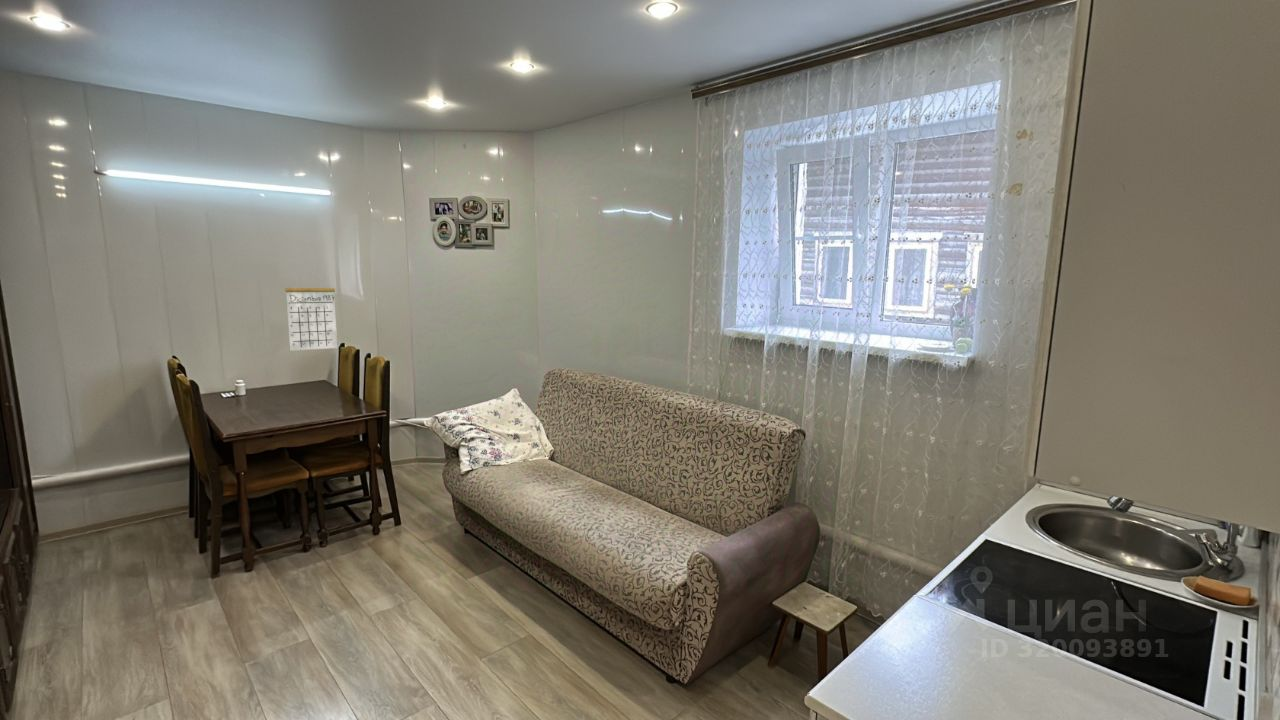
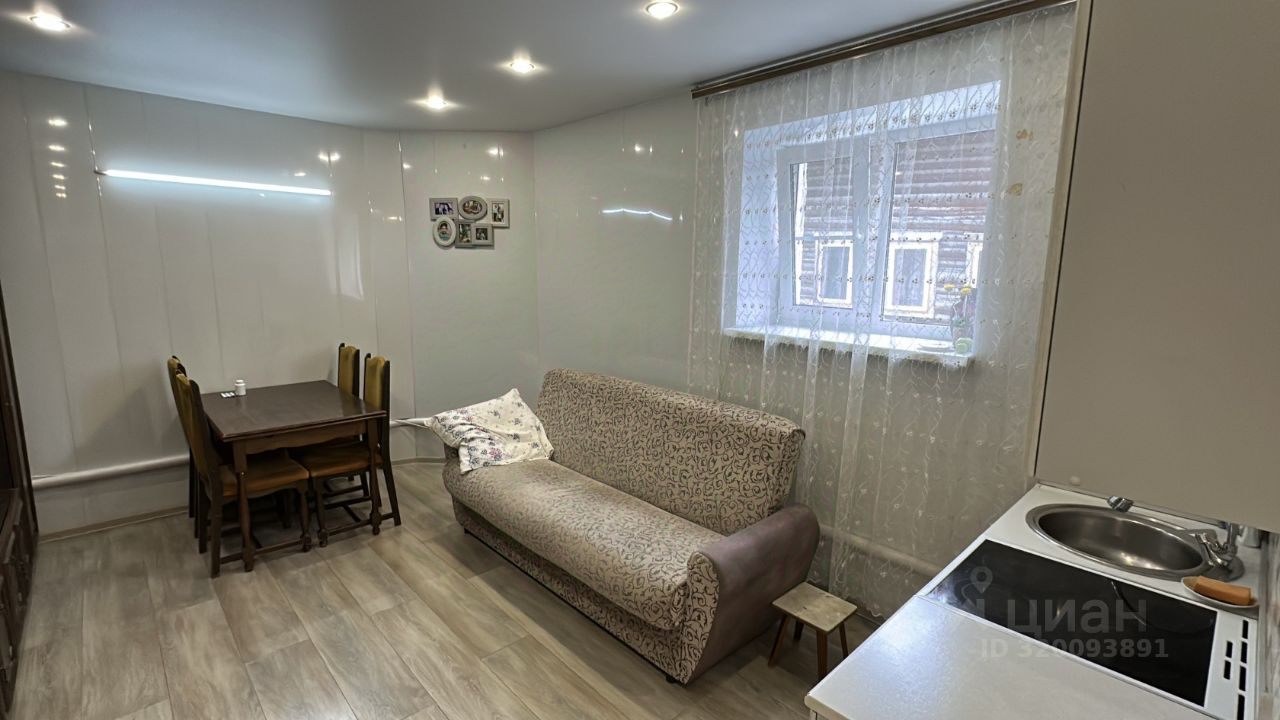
- calendar (312, 311)
